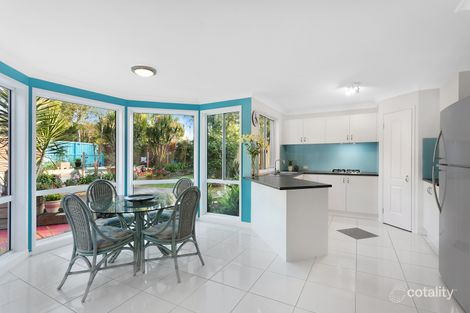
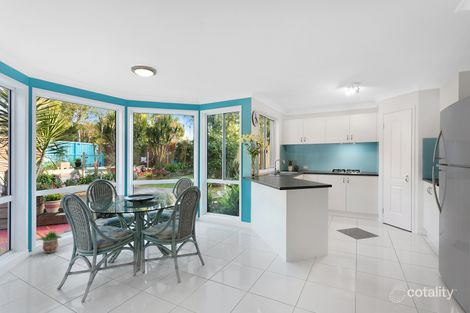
+ potted plant (50, 241)
